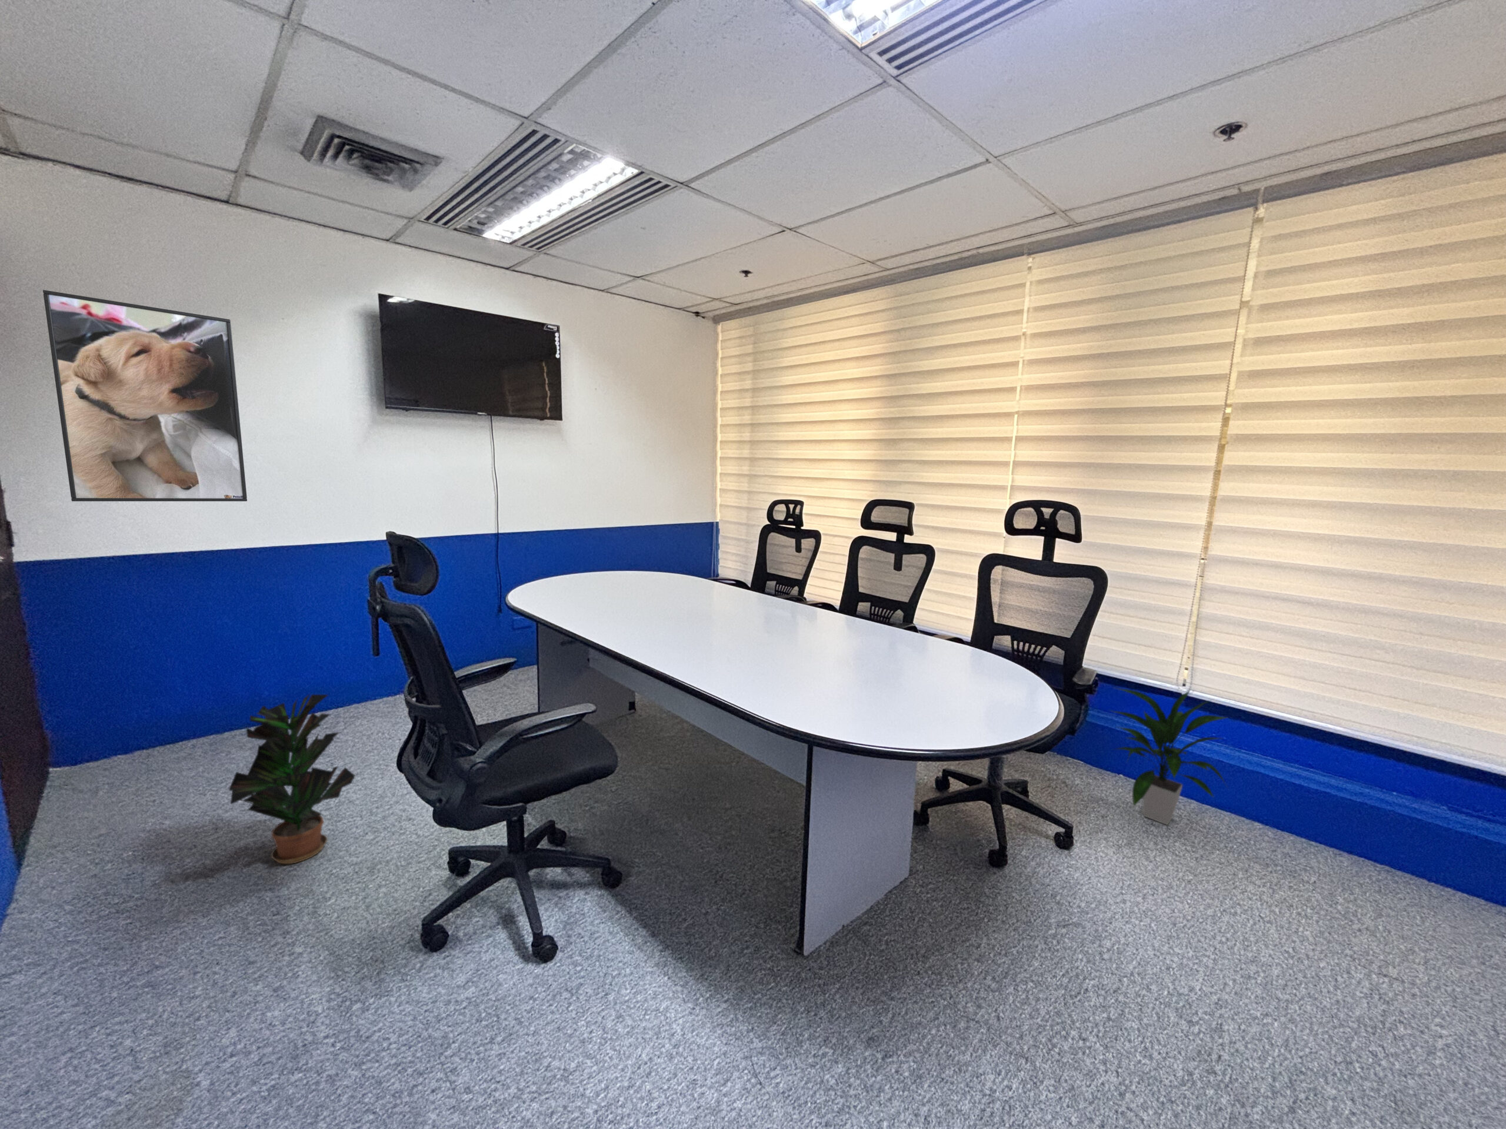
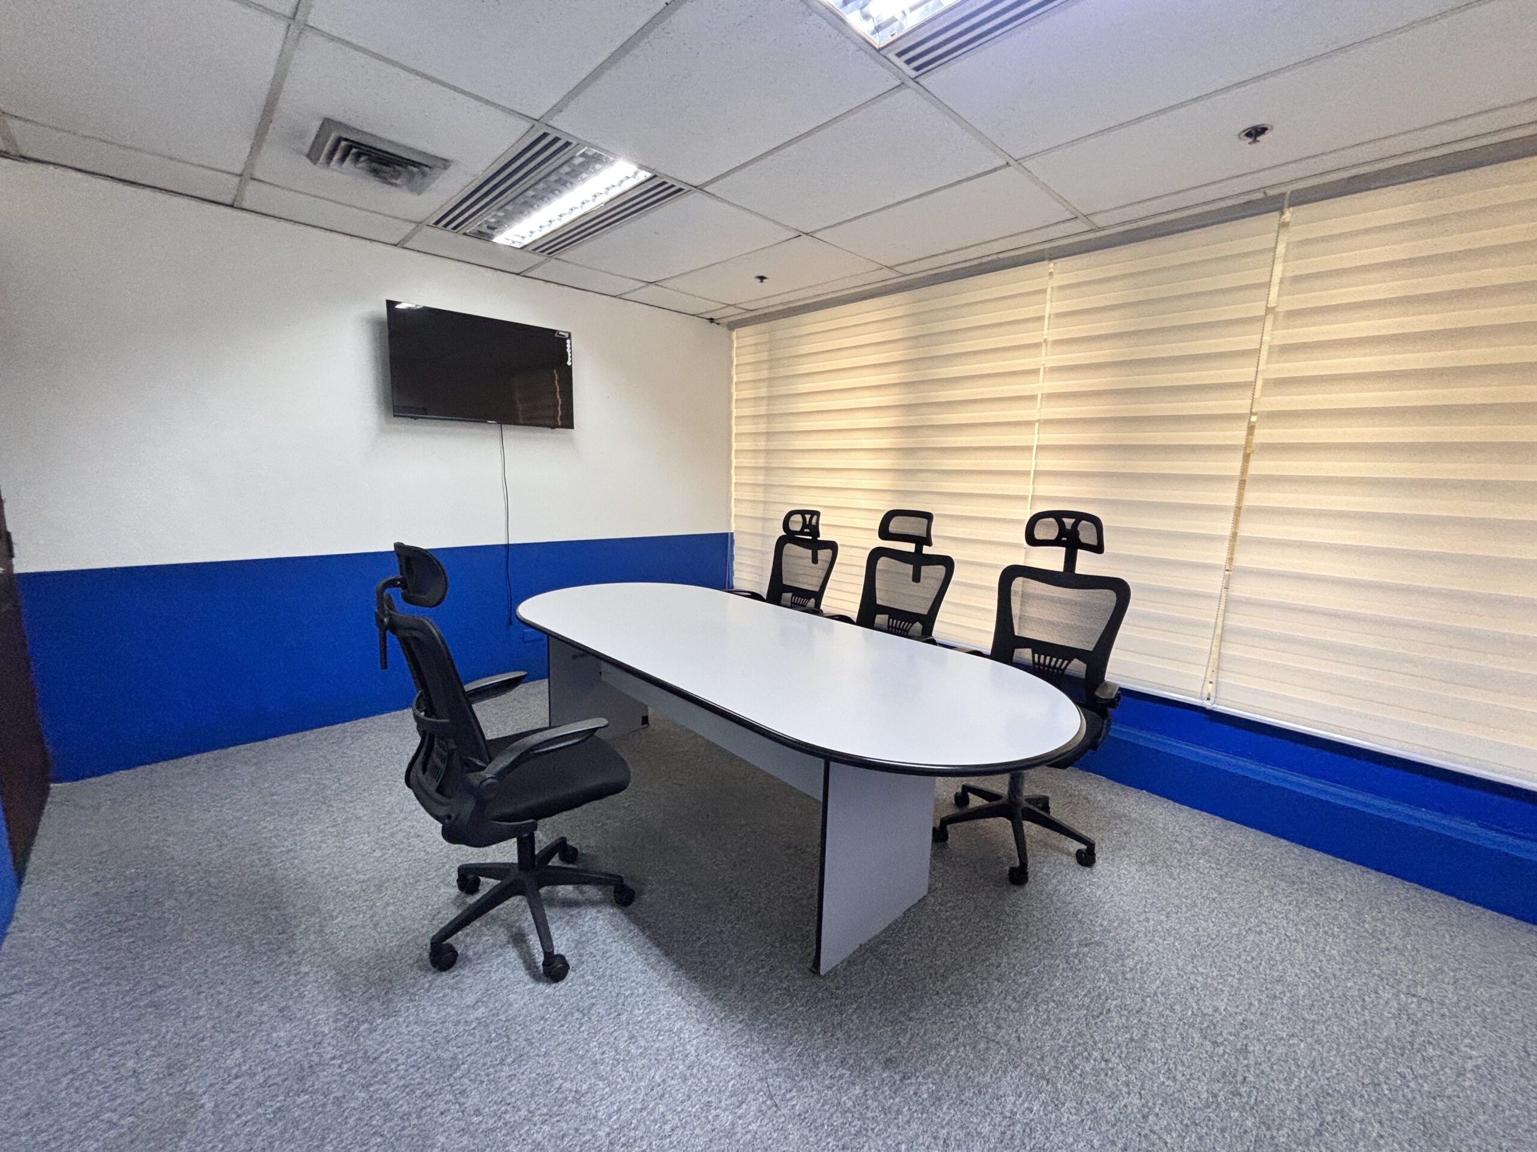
- indoor plant (1162, 753)
- potted plant (285, 782)
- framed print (154, 406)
